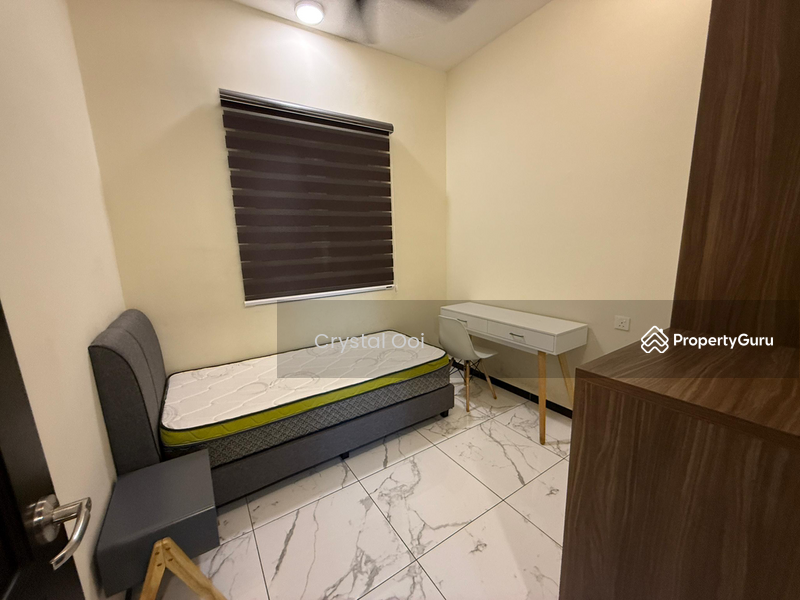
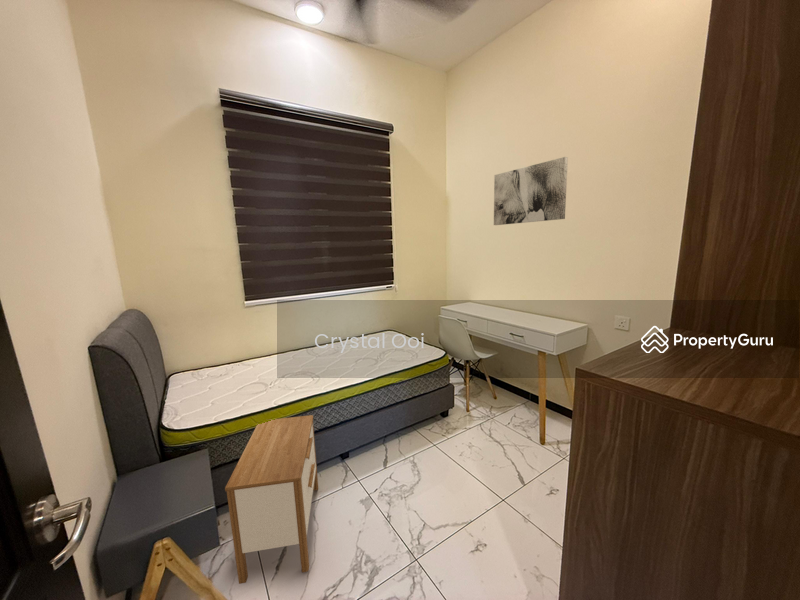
+ wall art (526, 195)
+ nightstand (282, 487)
